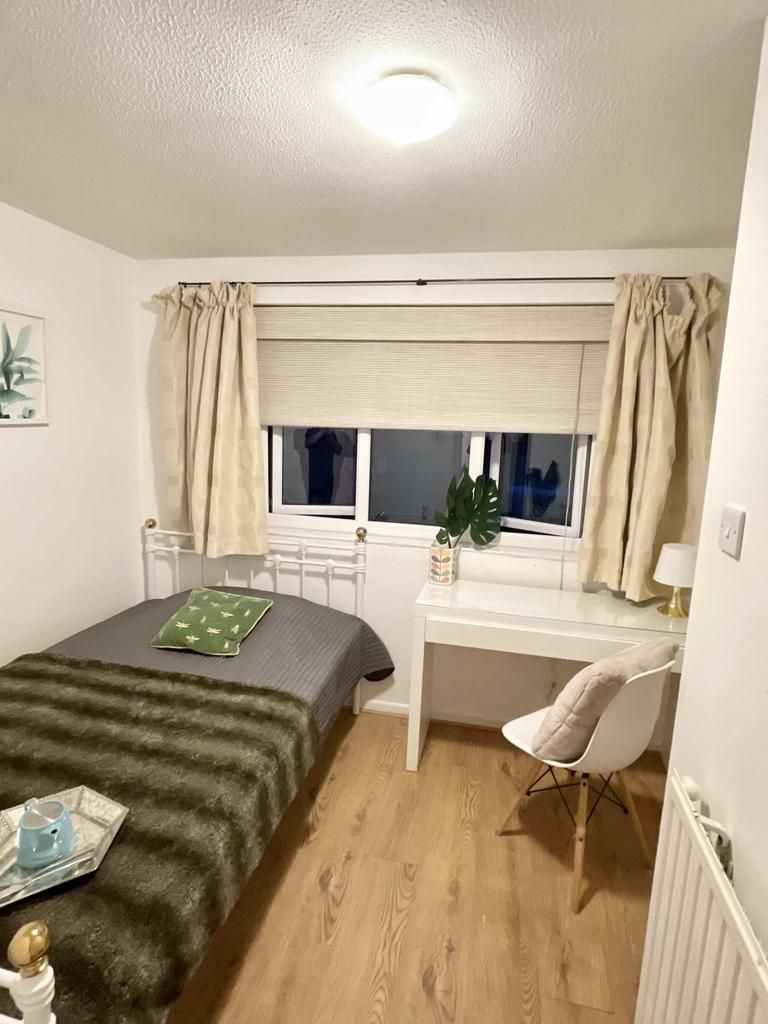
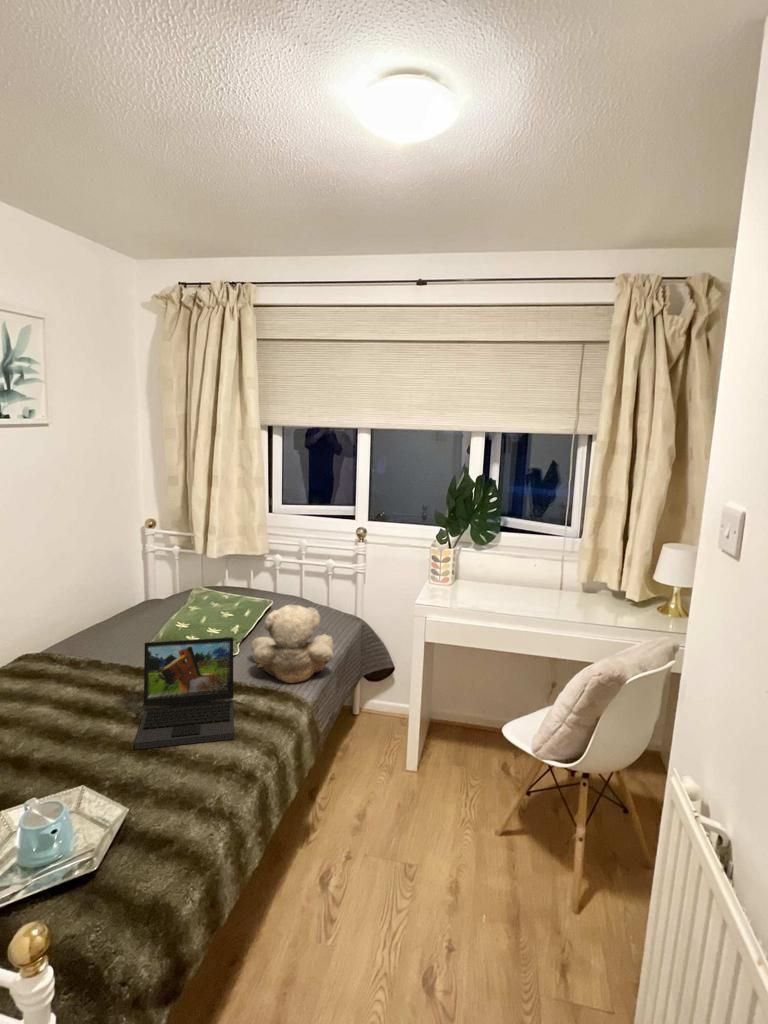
+ laptop (188, 687)
+ teddy bear (295, 635)
